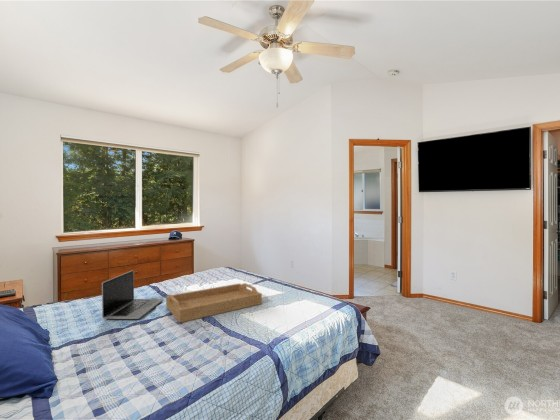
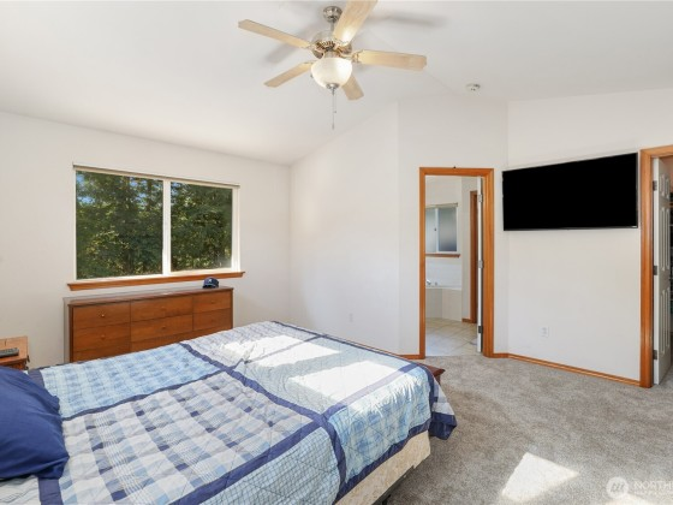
- laptop (133, 292)
- serving tray (214, 298)
